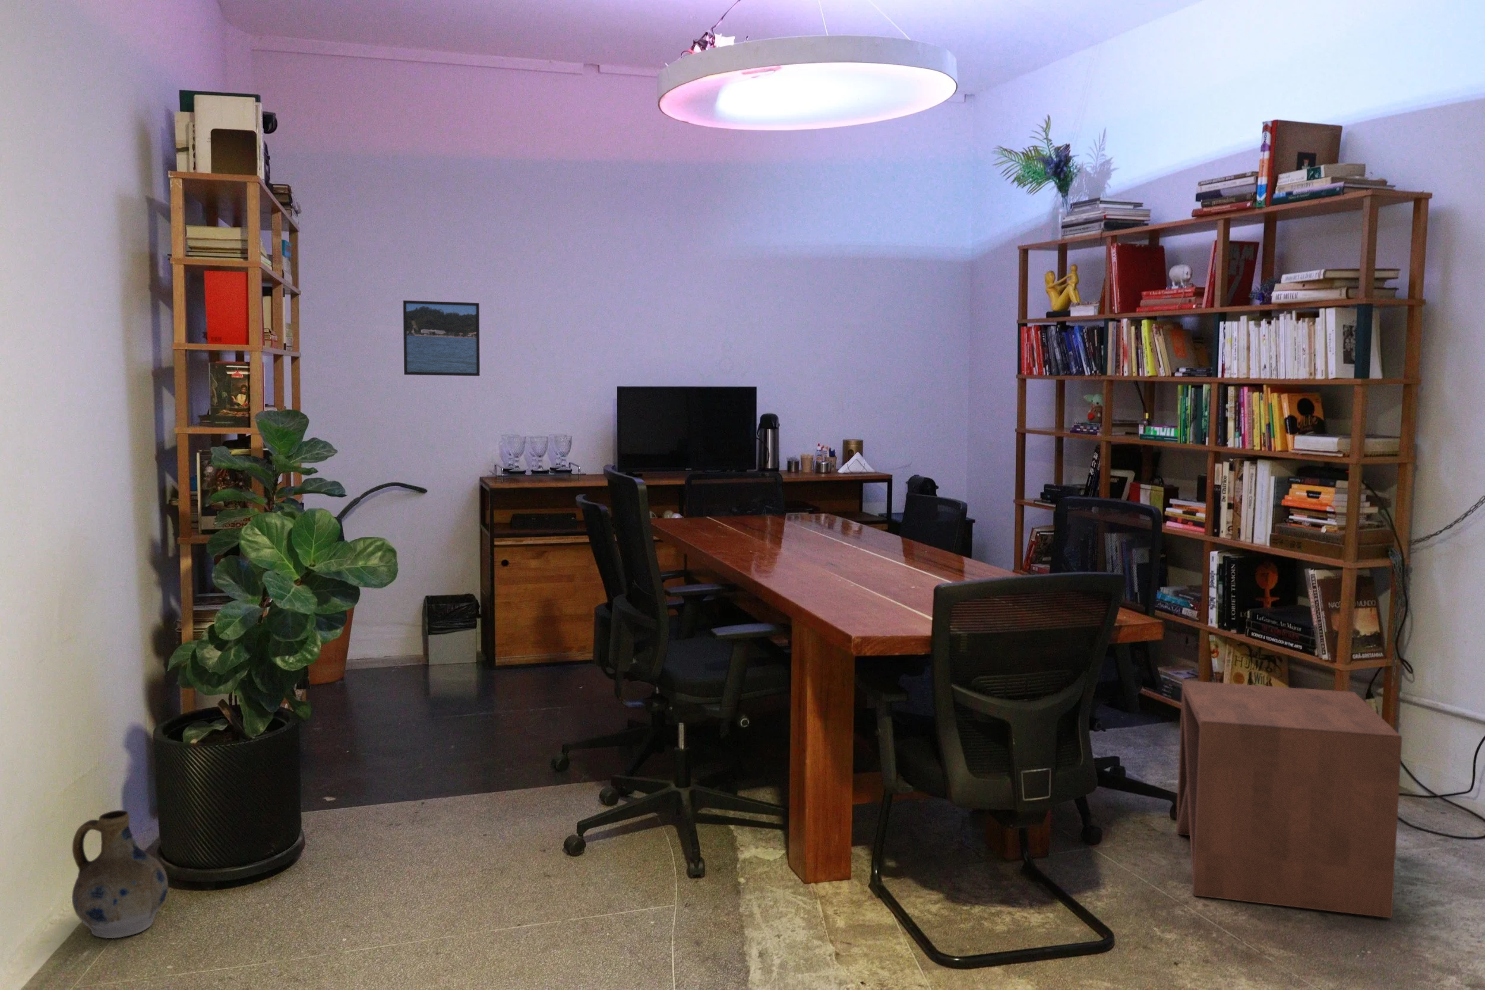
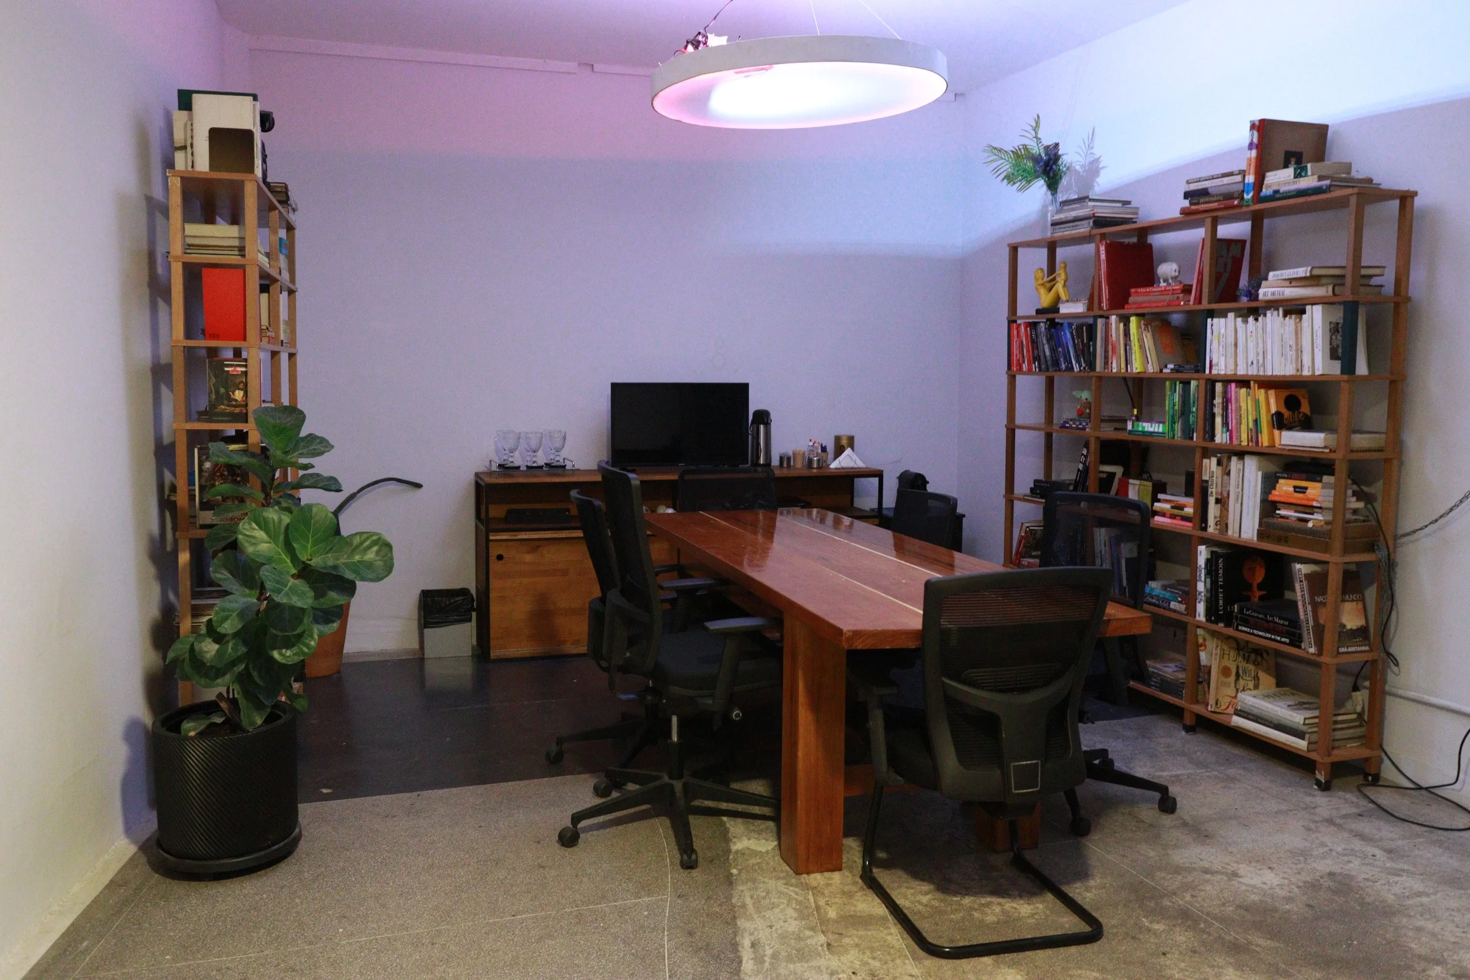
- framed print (441, 338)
- side table (1278, 789)
- ceramic jug (119, 870)
